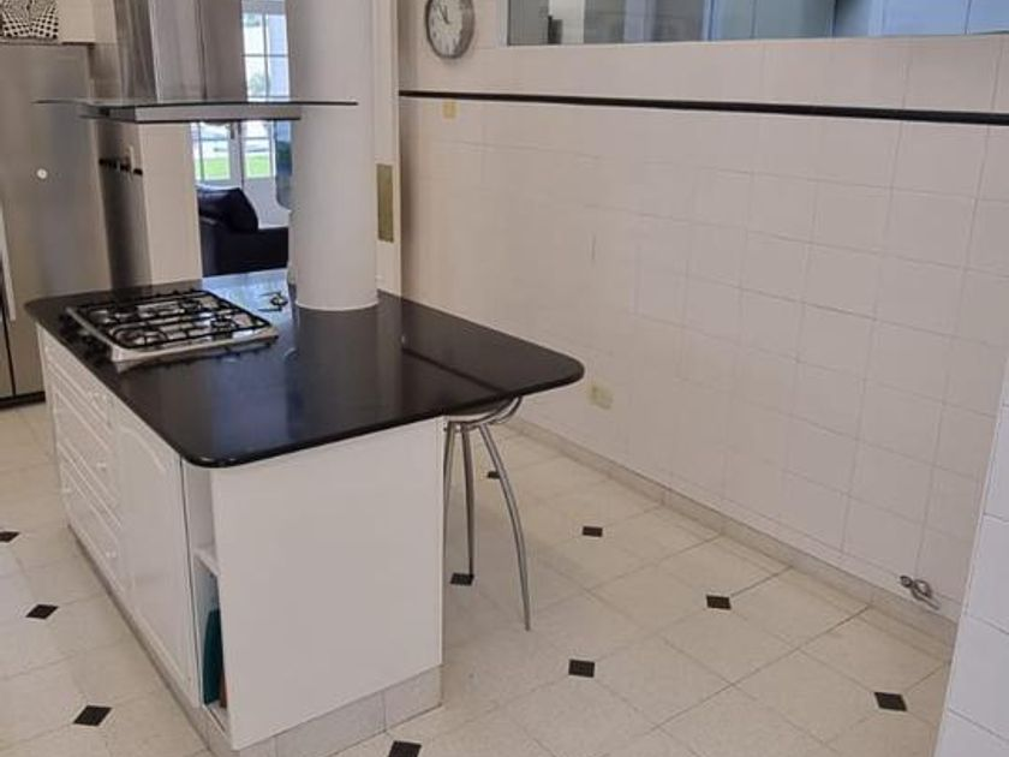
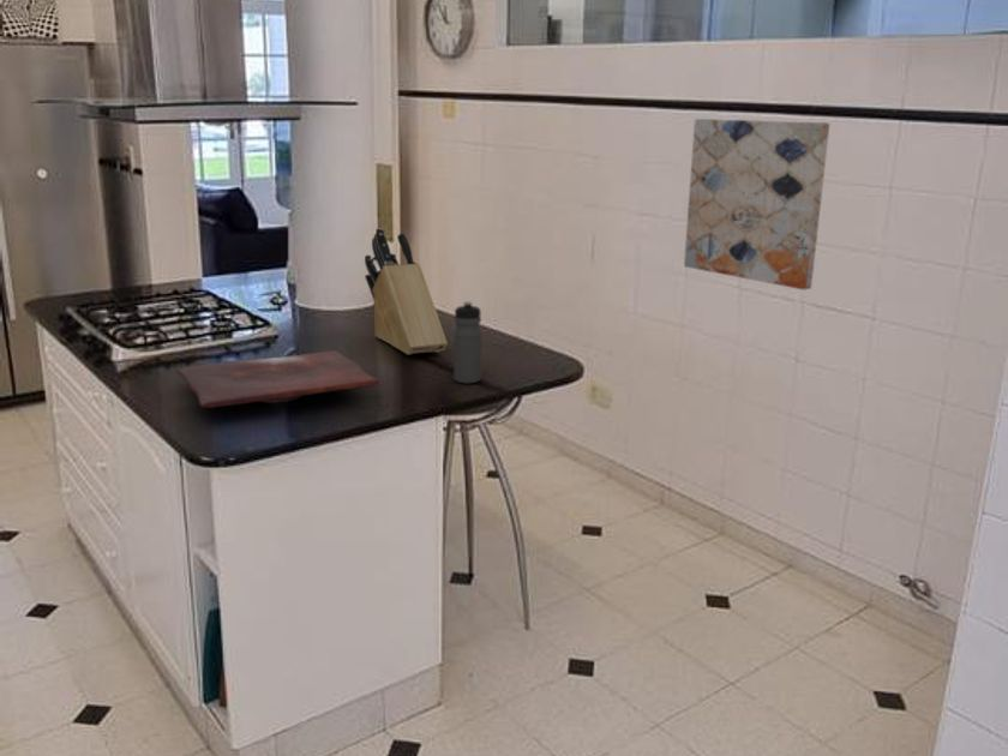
+ wall art (751, 200)
+ knife block (402, 287)
+ water bottle (467, 341)
+ cutting board (276, 385)
